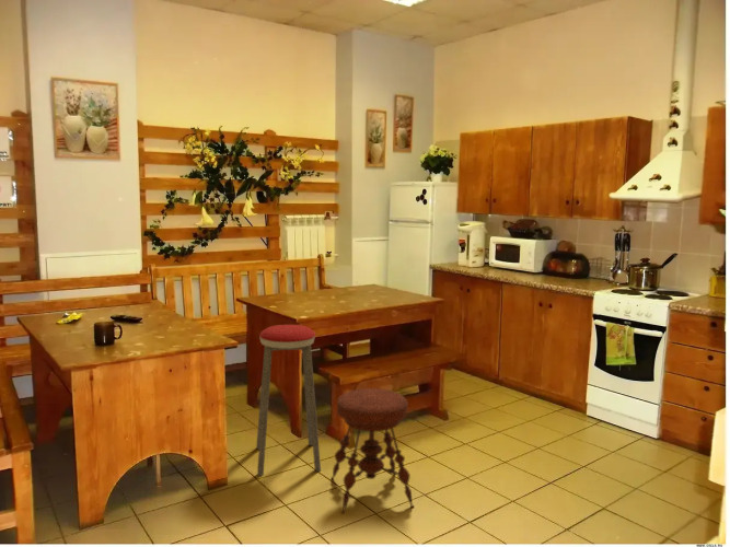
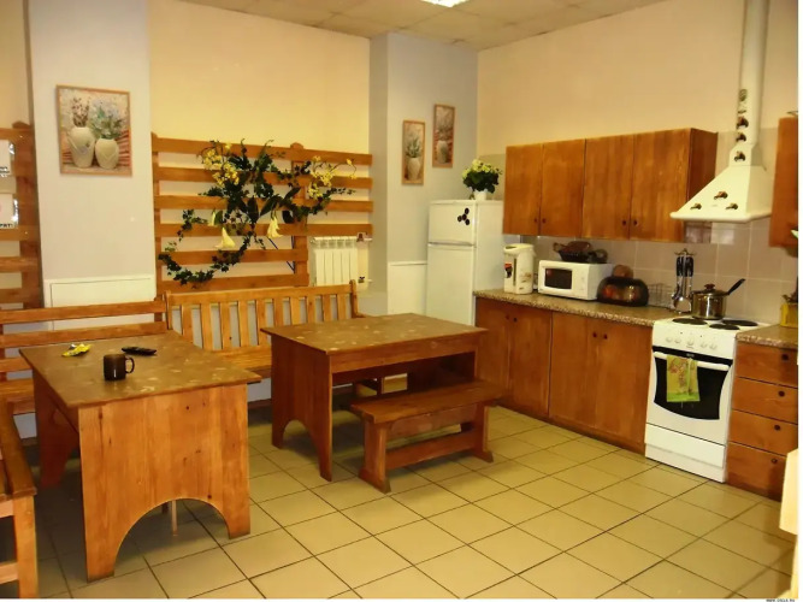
- music stool (305, 394)
- stool (371, 444)
